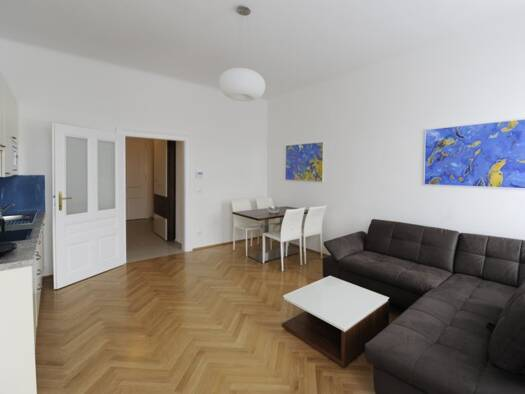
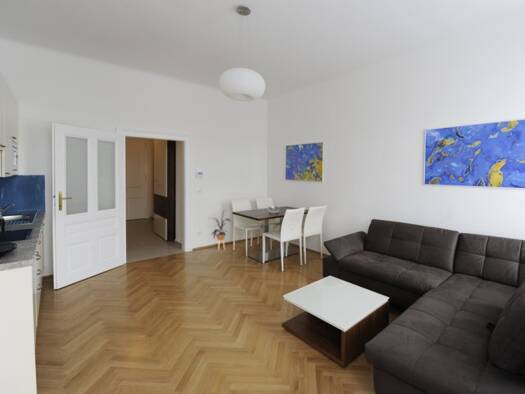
+ house plant (218, 230)
